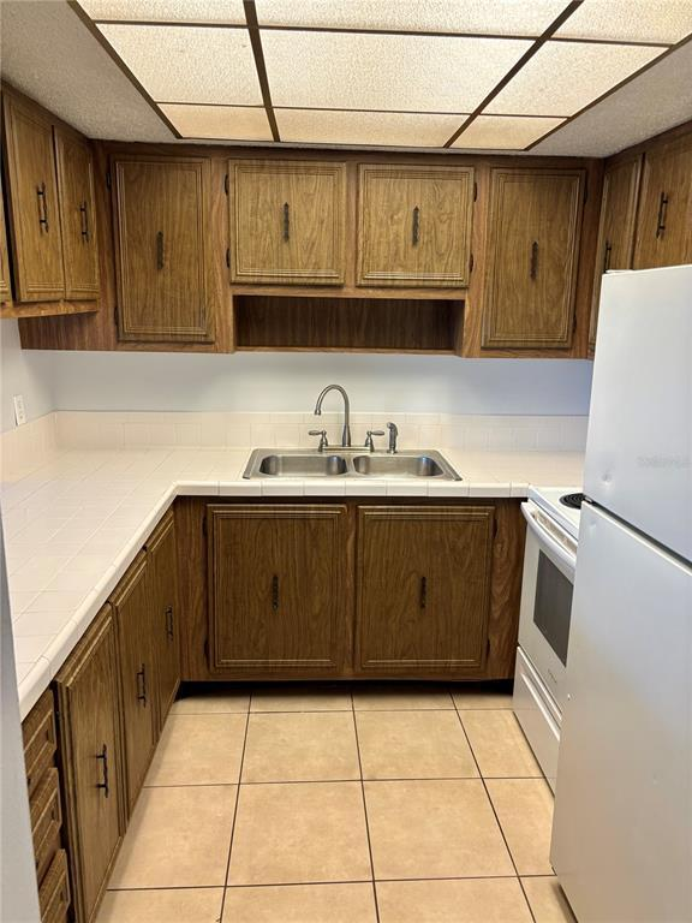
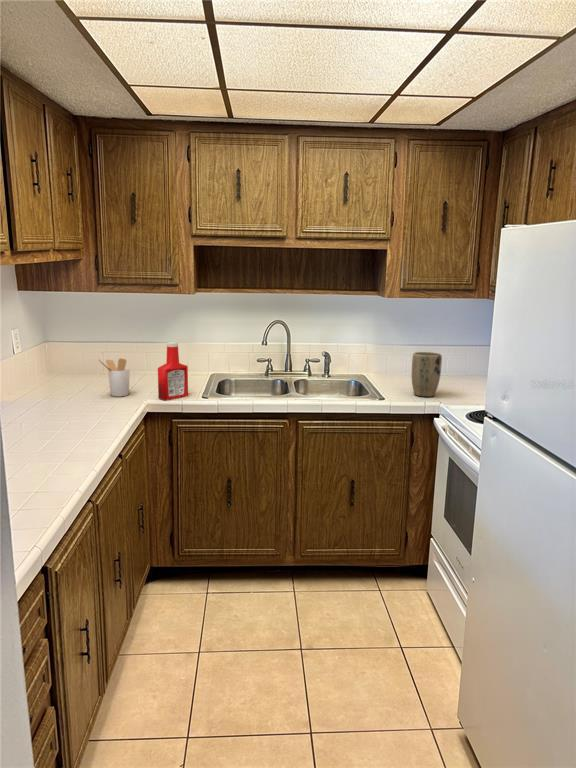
+ soap bottle (172, 369)
+ utensil holder (113, 376)
+ plant pot (425, 374)
